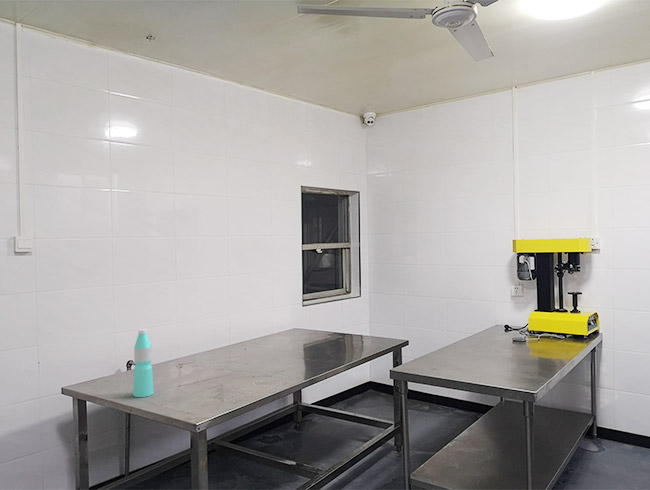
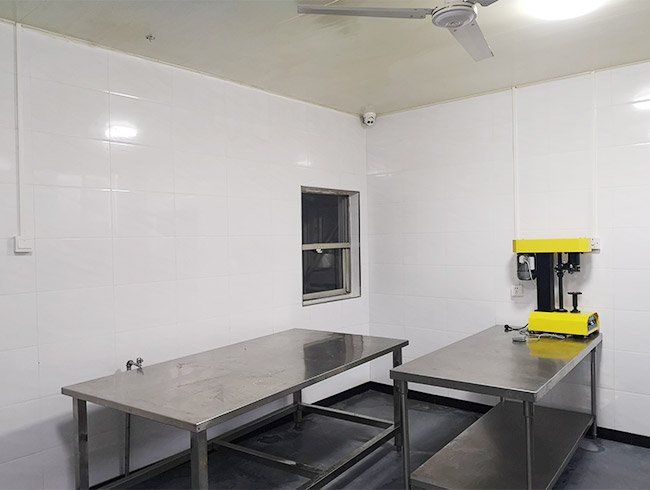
- water bottle (143, 361)
